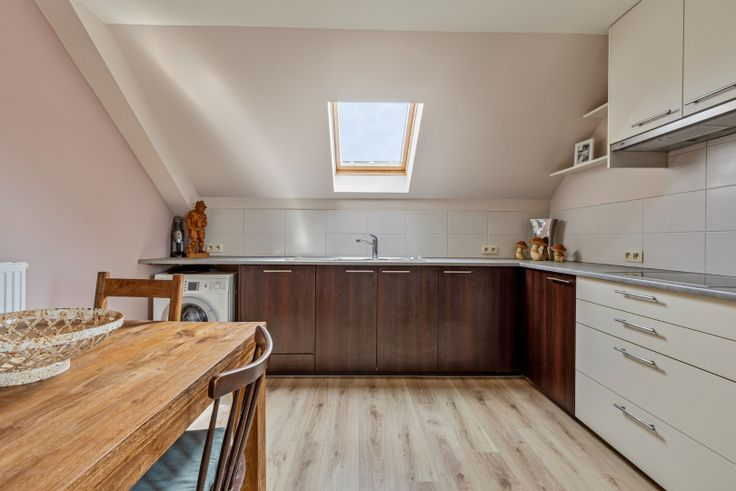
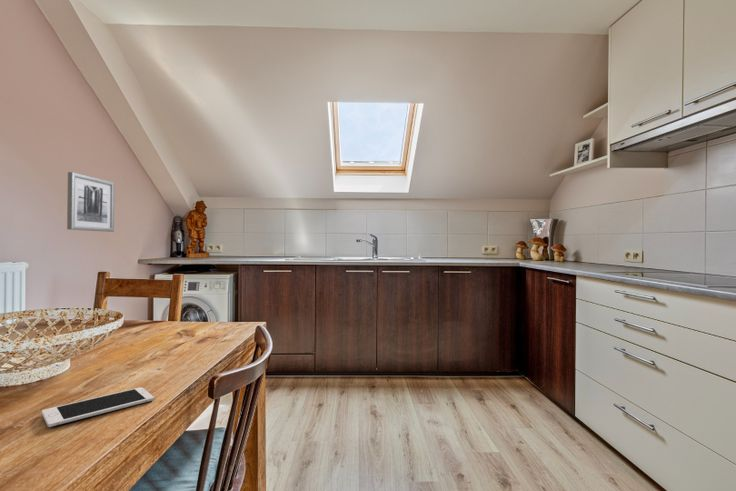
+ cell phone (100, 404)
+ wall art (92, 204)
